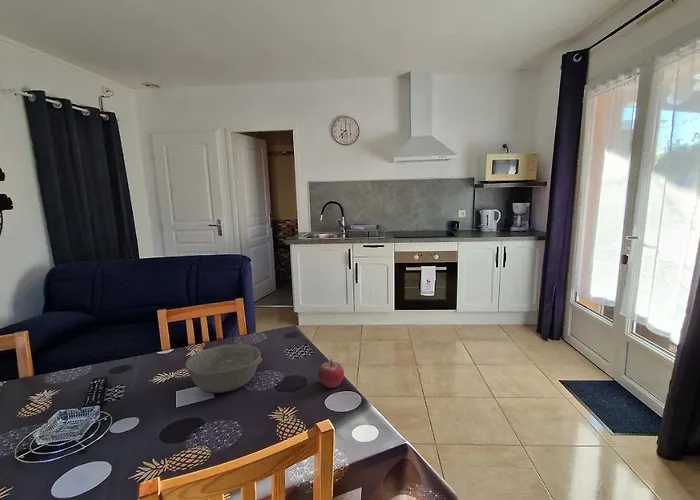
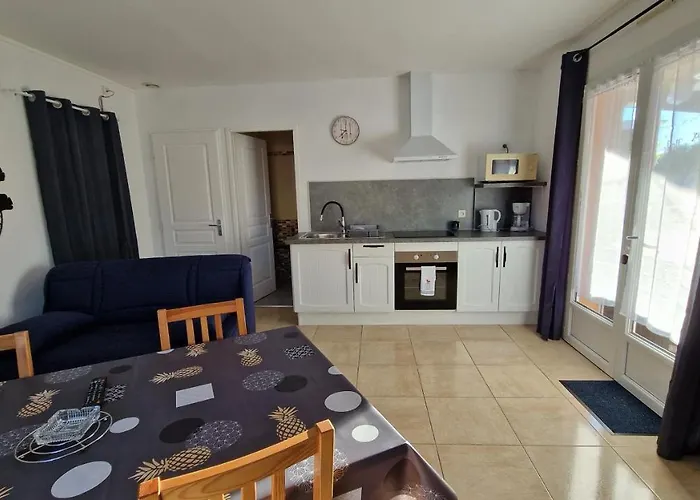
- bowl (225, 369)
- fruit (331, 371)
